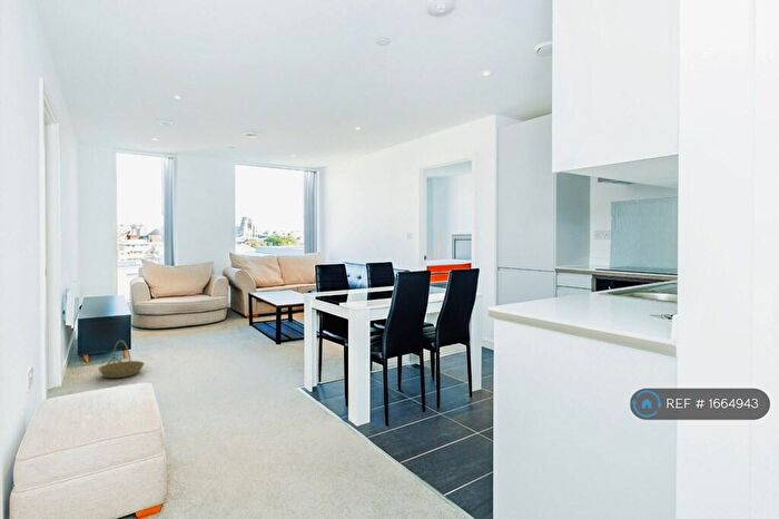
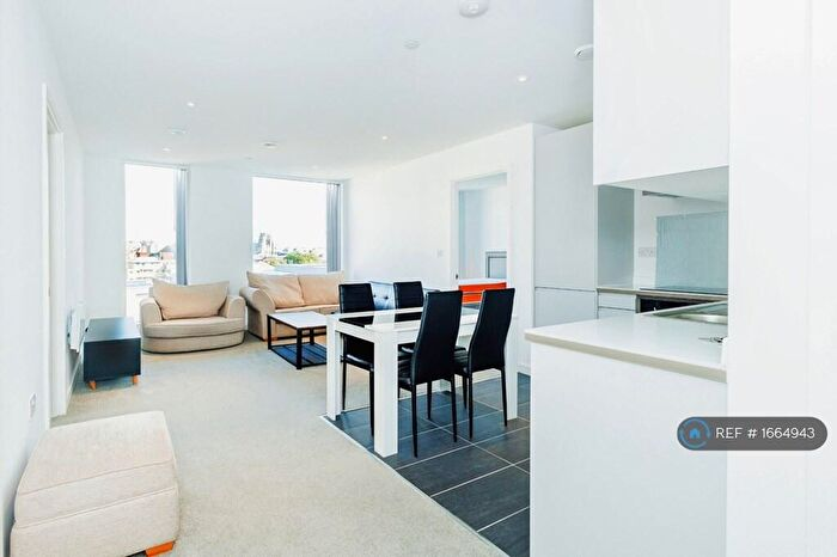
- basket (121, 361)
